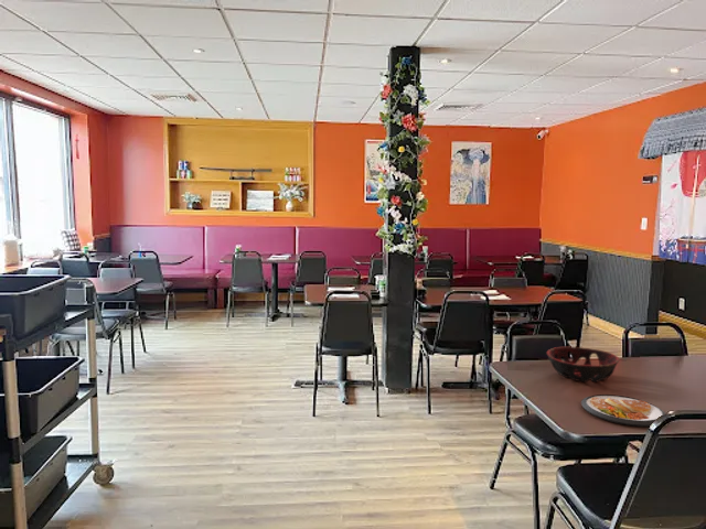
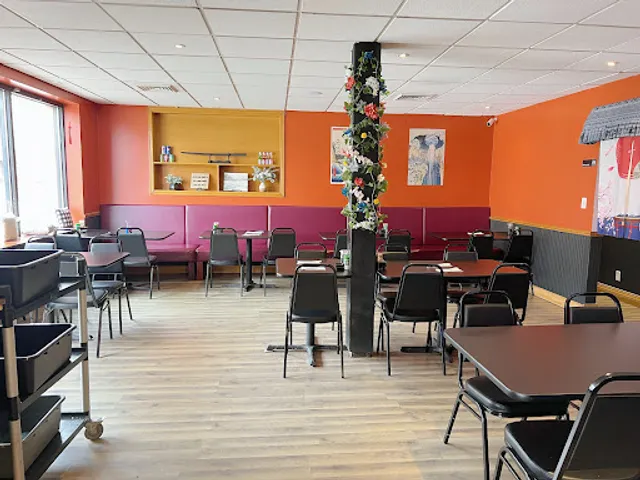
- decorative bowl (581, 365)
- dish (622, 407)
